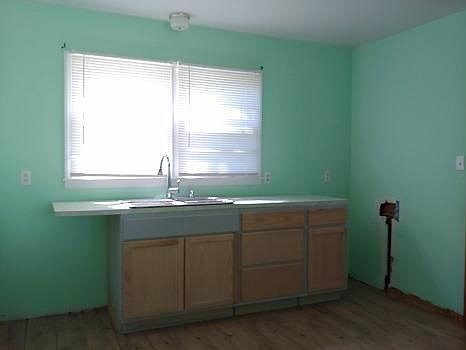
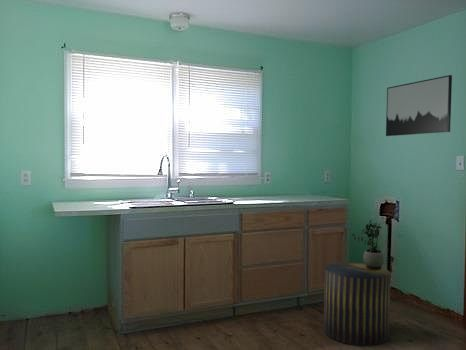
+ wall art (416, 108)
+ stool (356, 301)
+ potted plant (369, 244)
